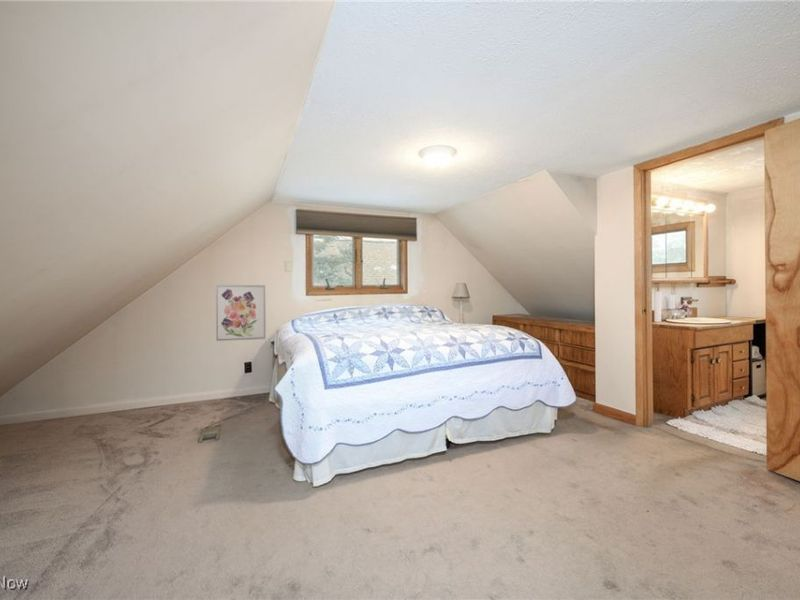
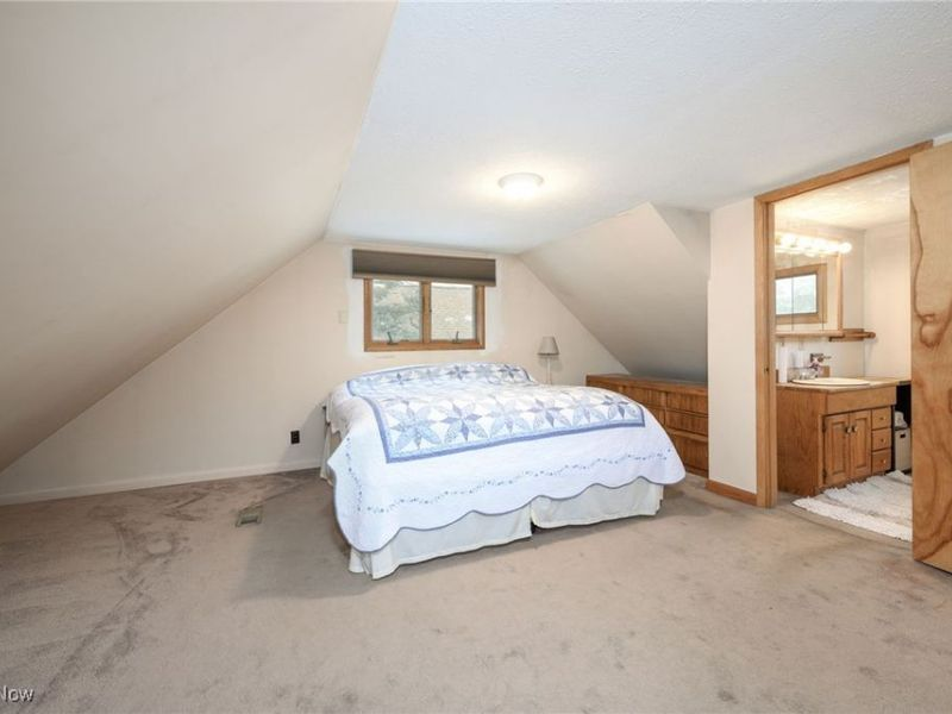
- wall art (241, 312)
